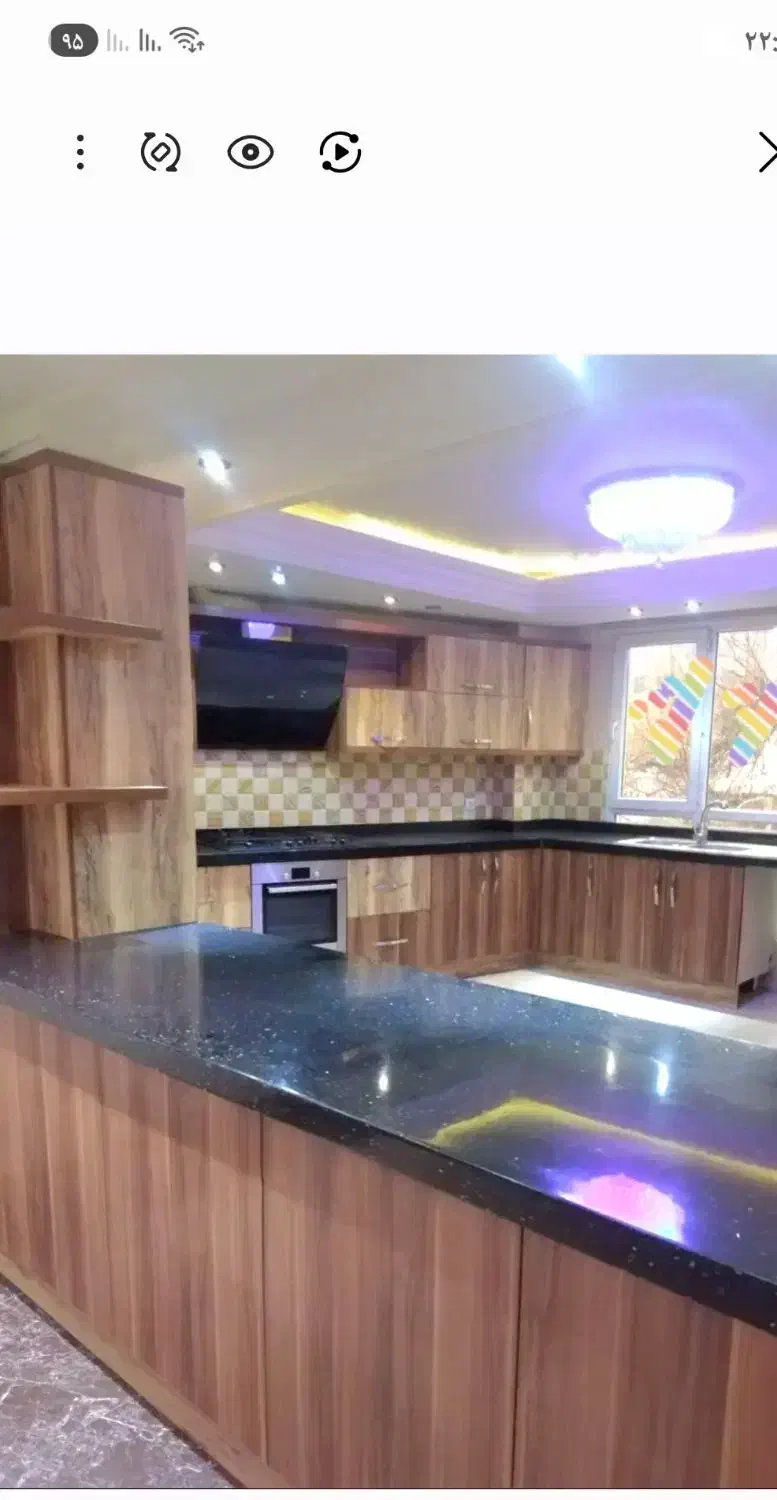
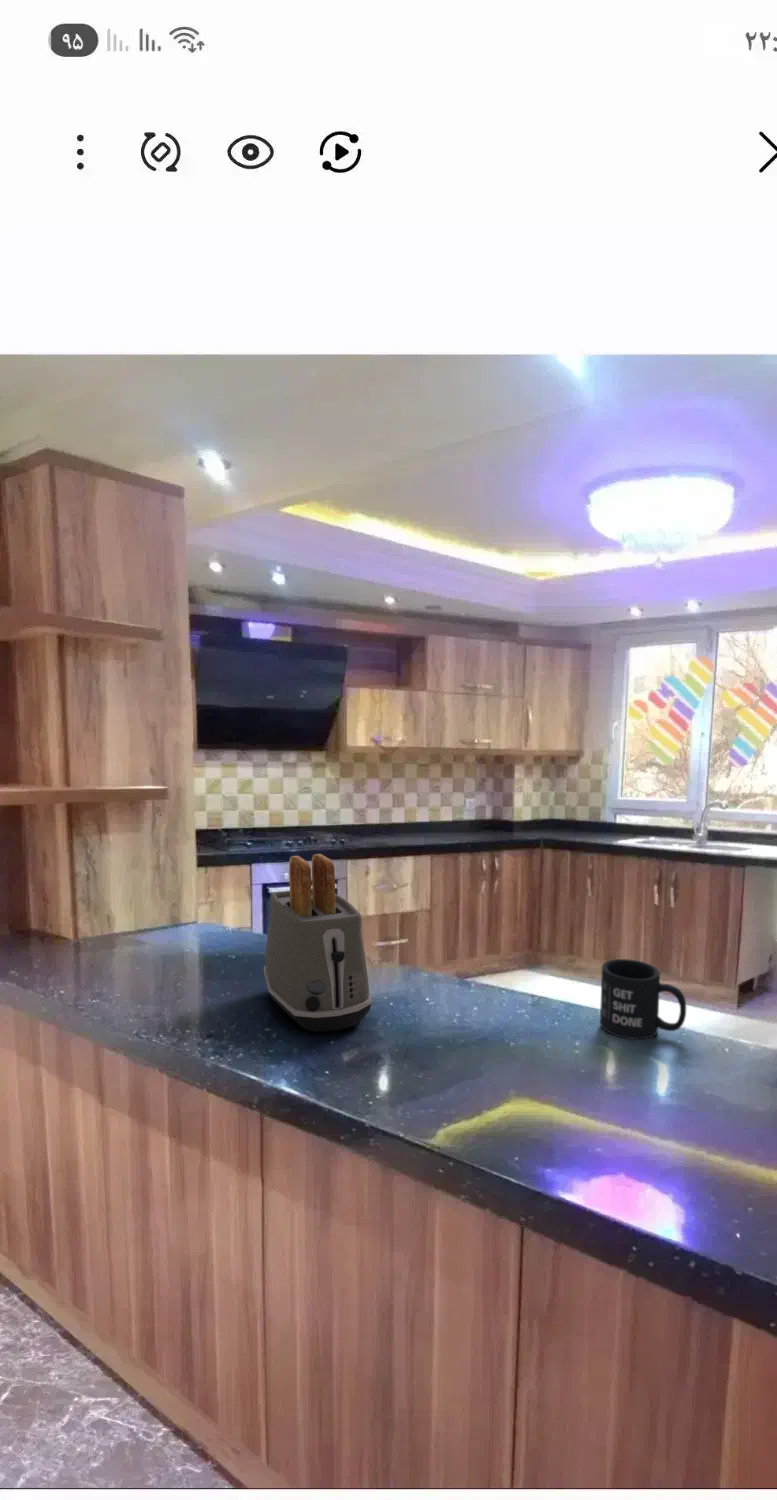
+ mug (642, 1001)
+ toaster (314, 932)
